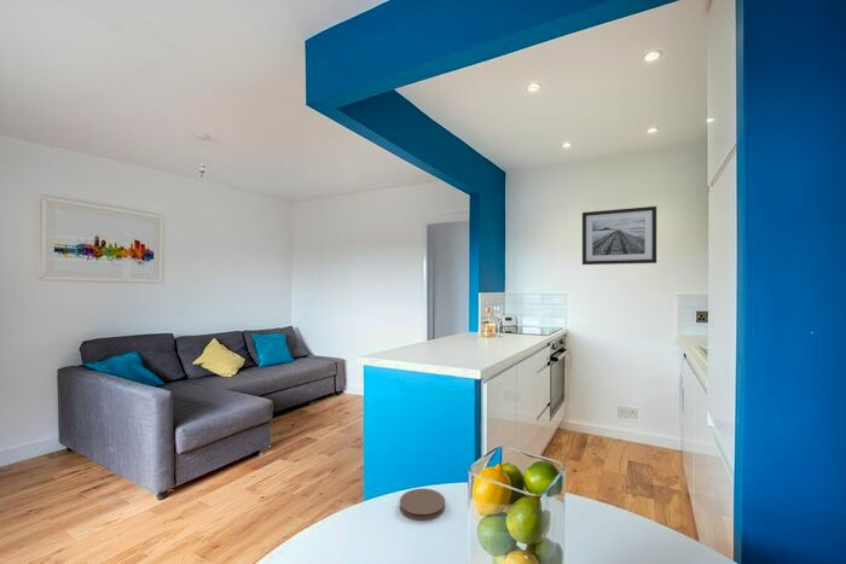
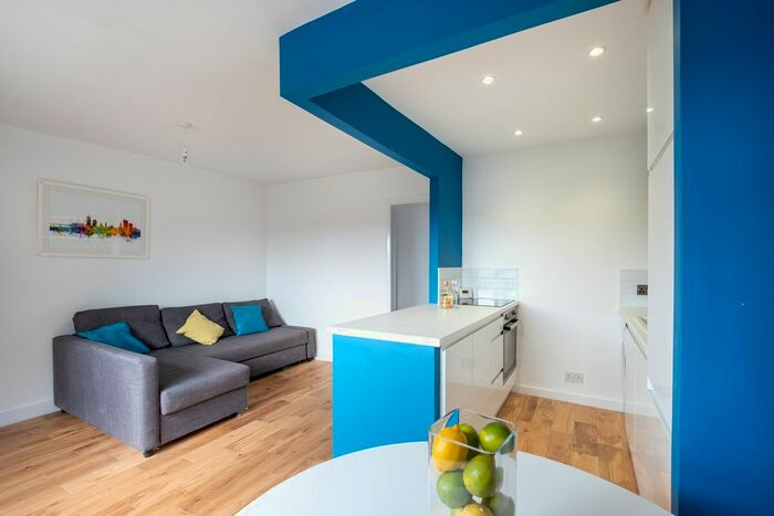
- wall art (618, 237)
- coaster (422, 504)
